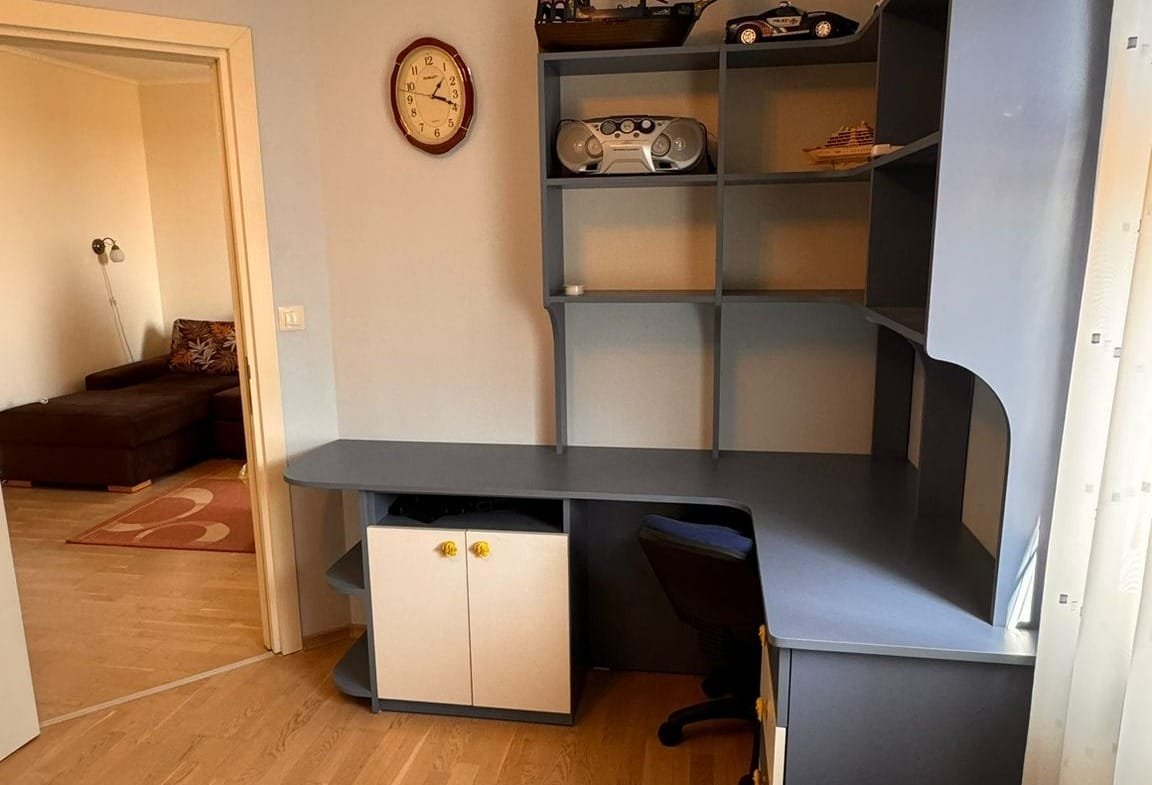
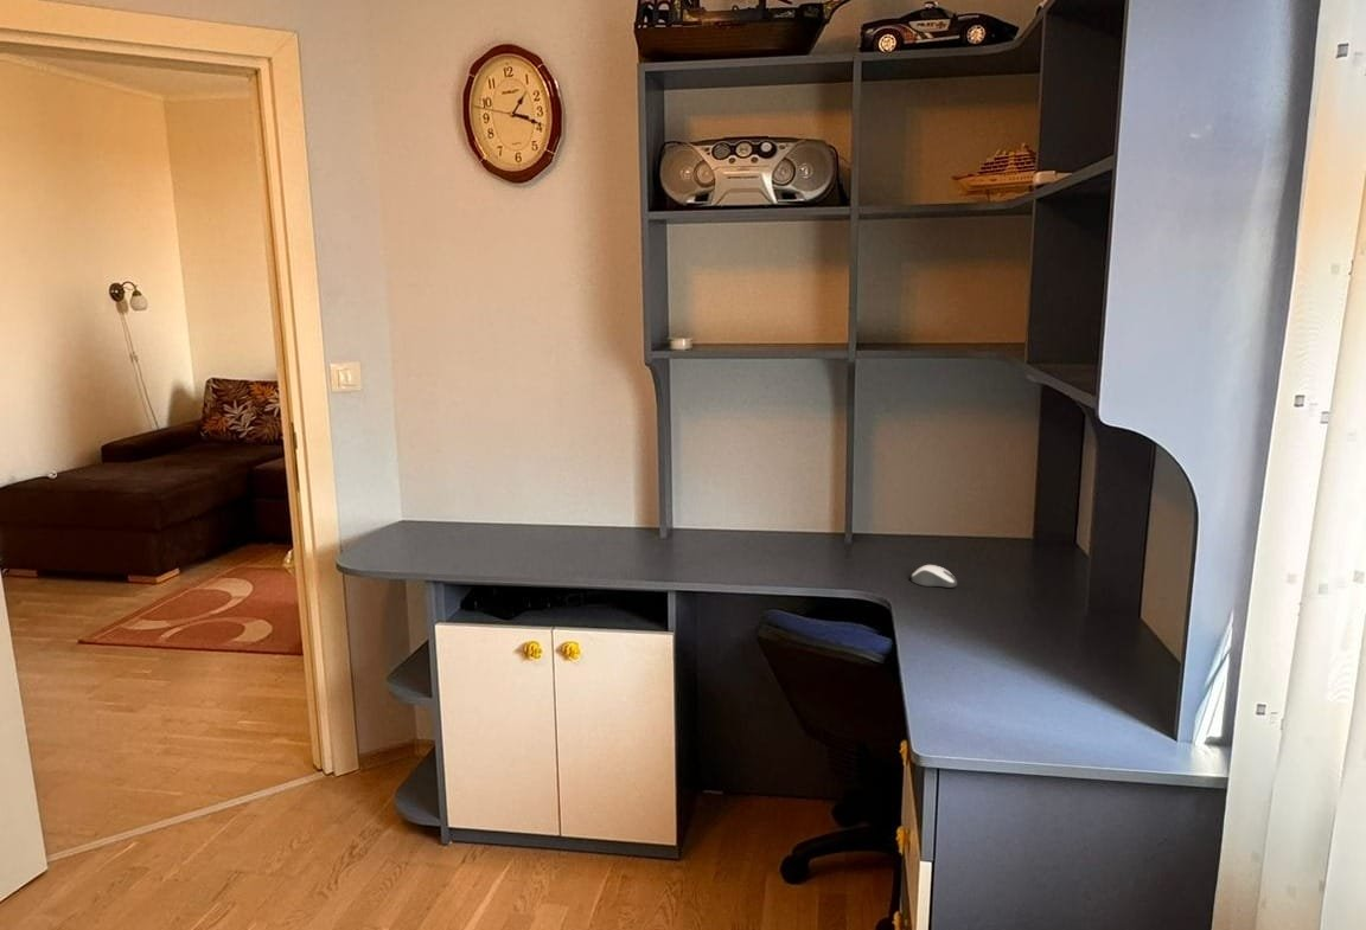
+ computer mouse (933, 575)
